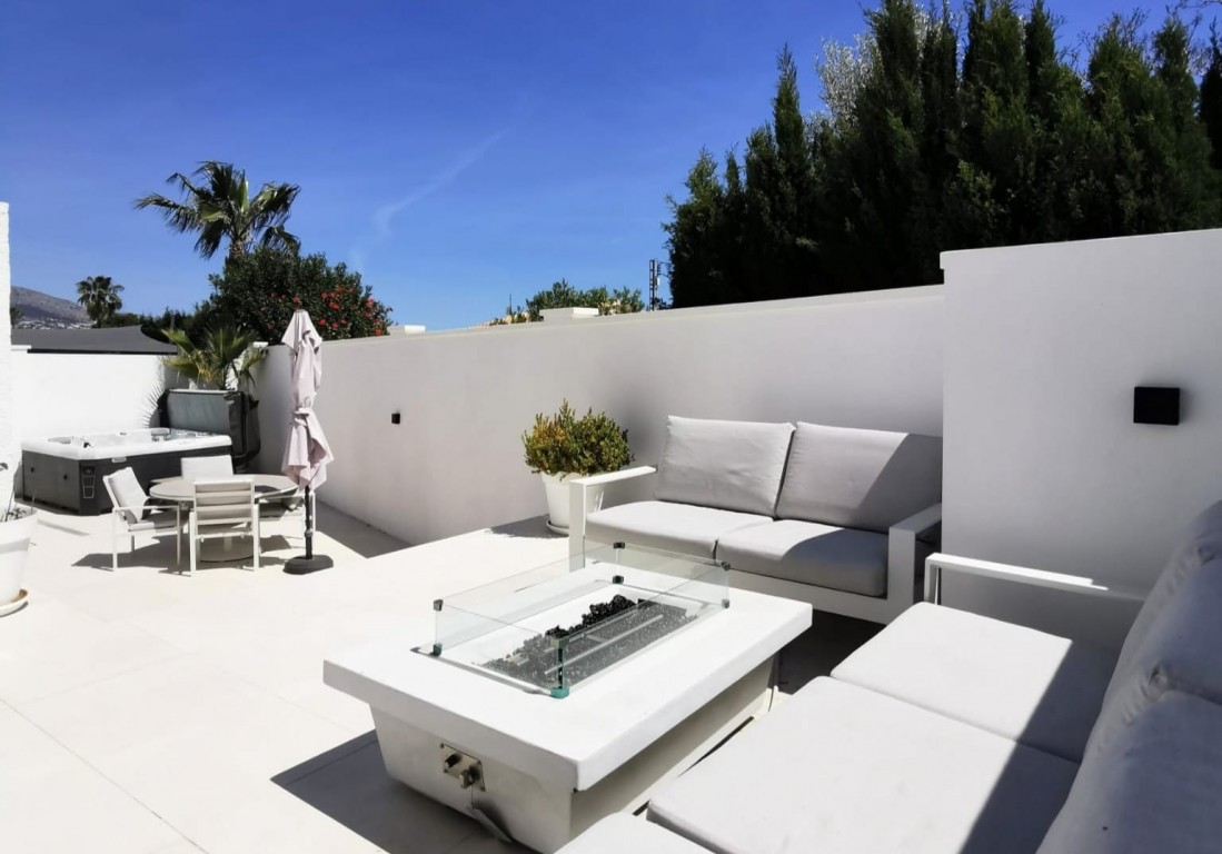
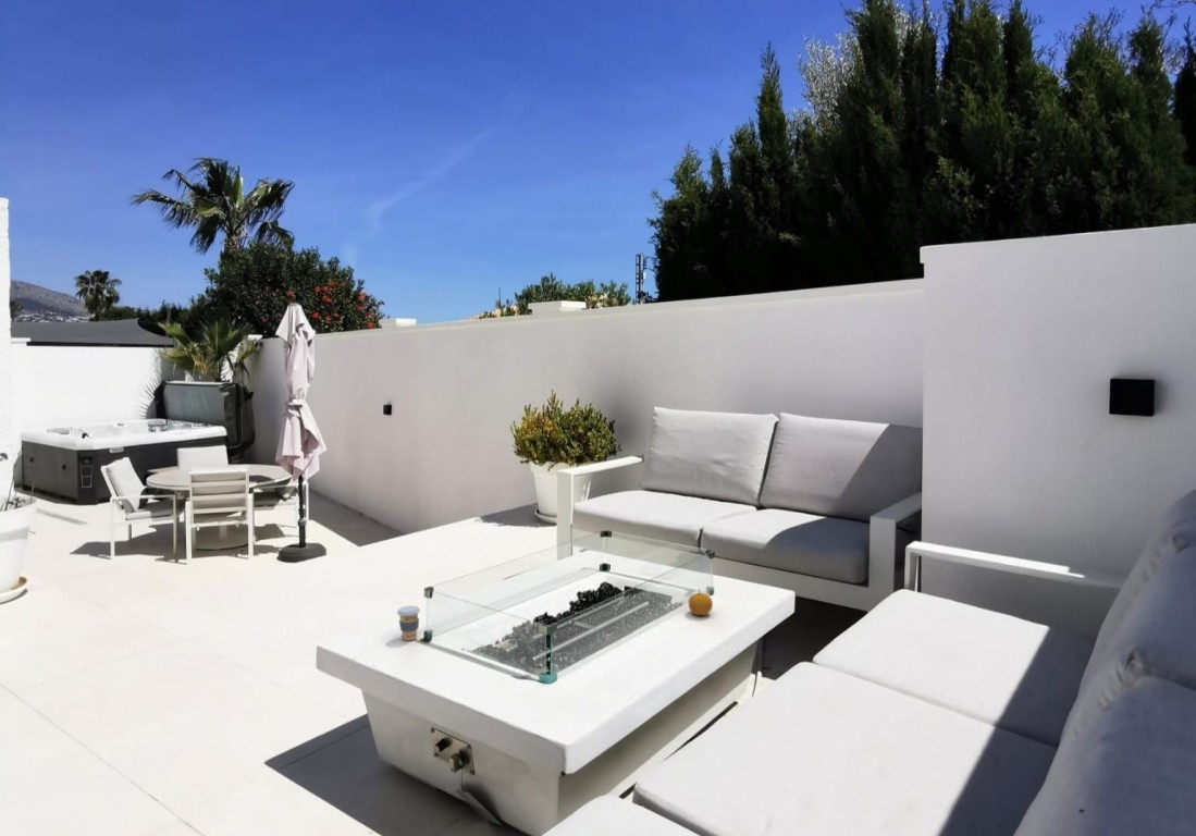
+ fruit (700, 601)
+ coffee cup (408, 623)
